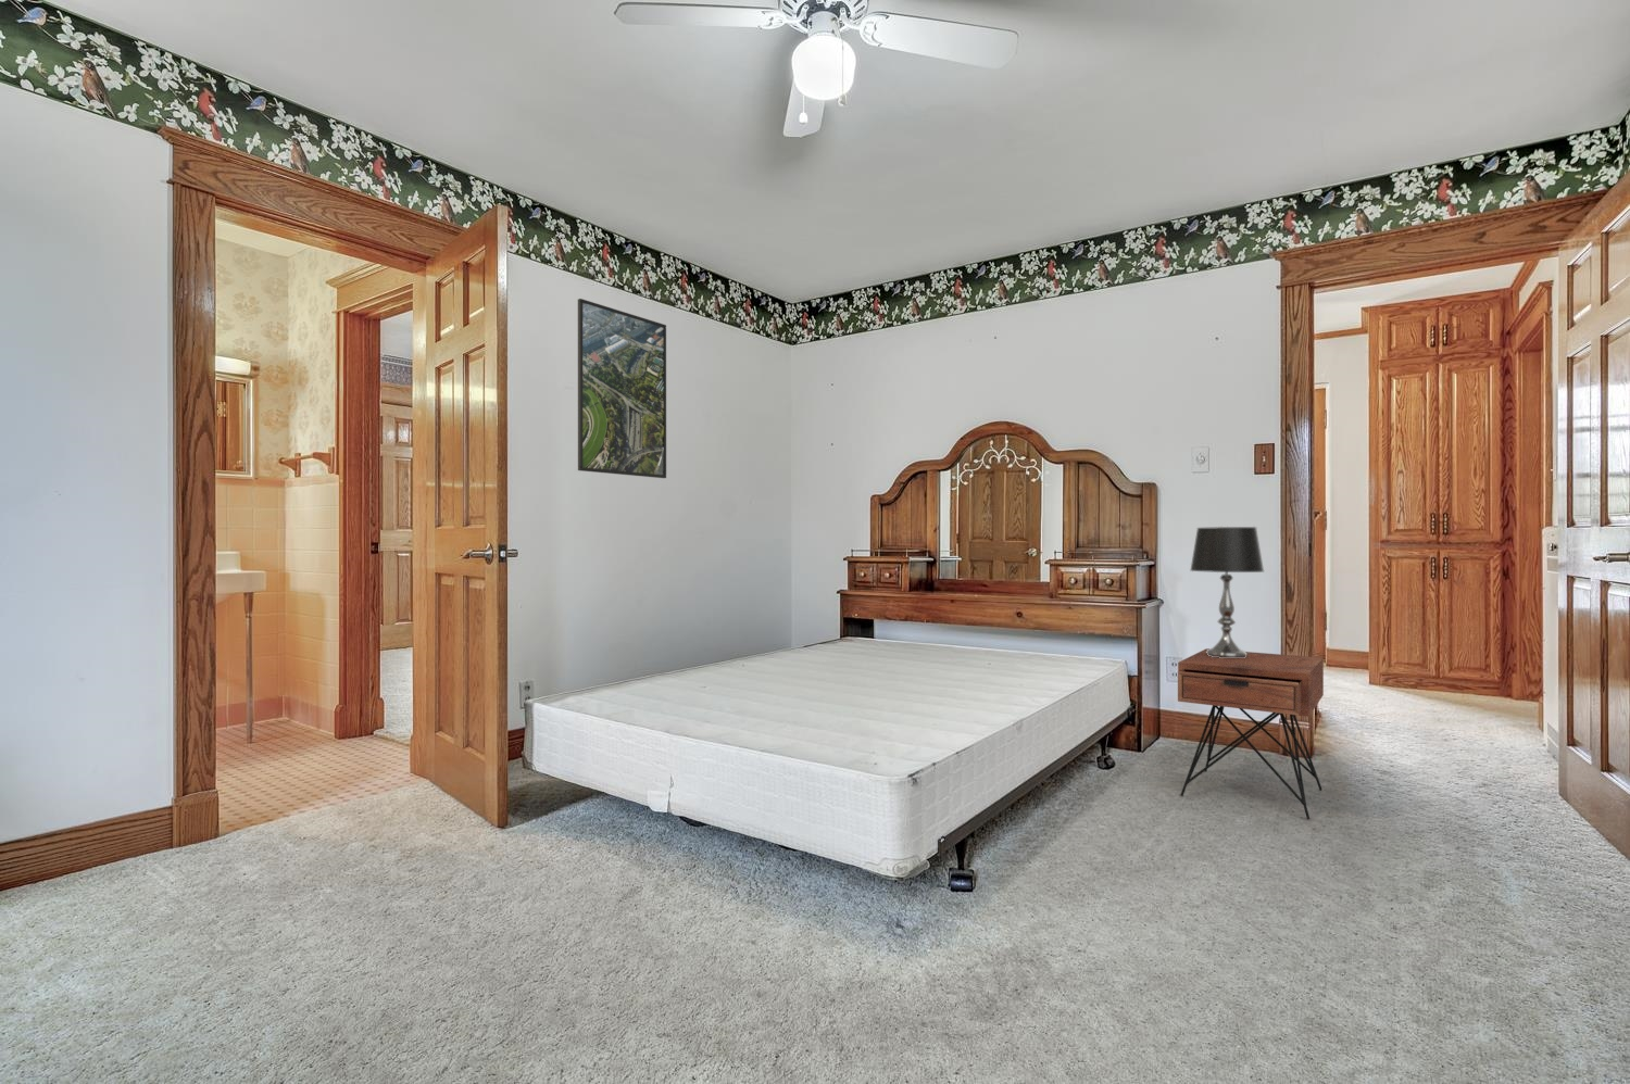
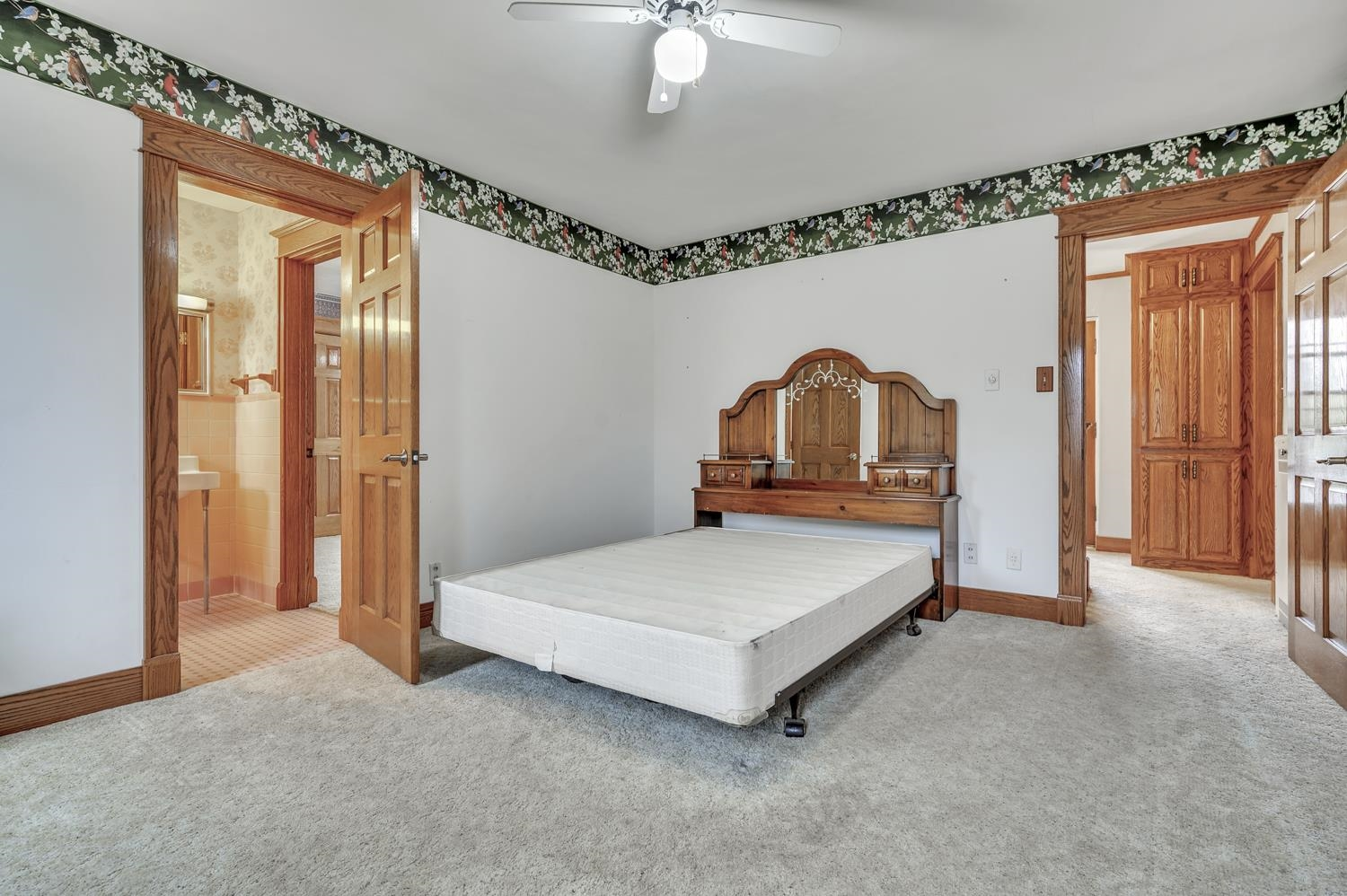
- table lamp (1226, 590)
- nightstand (1250, 728)
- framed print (623, 393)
